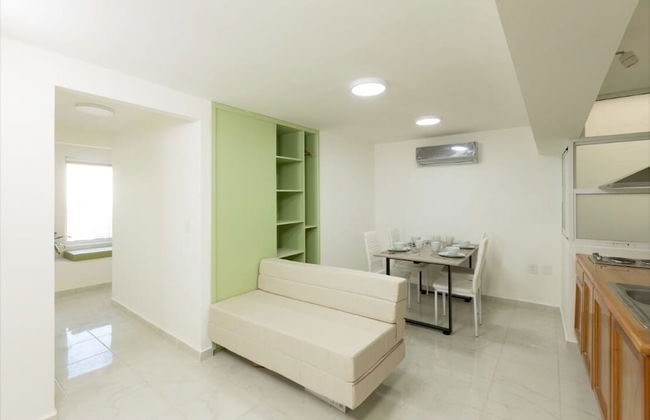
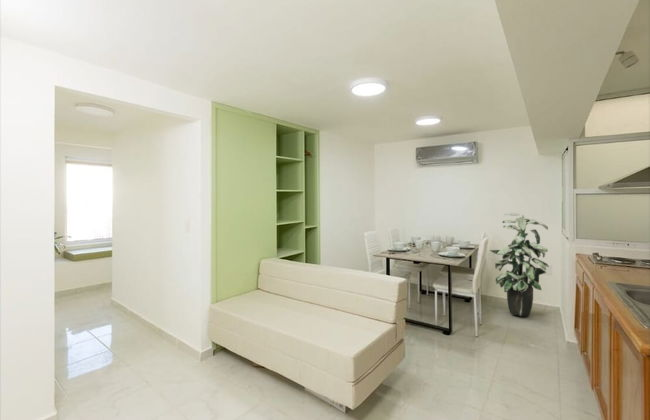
+ indoor plant (517, 263)
